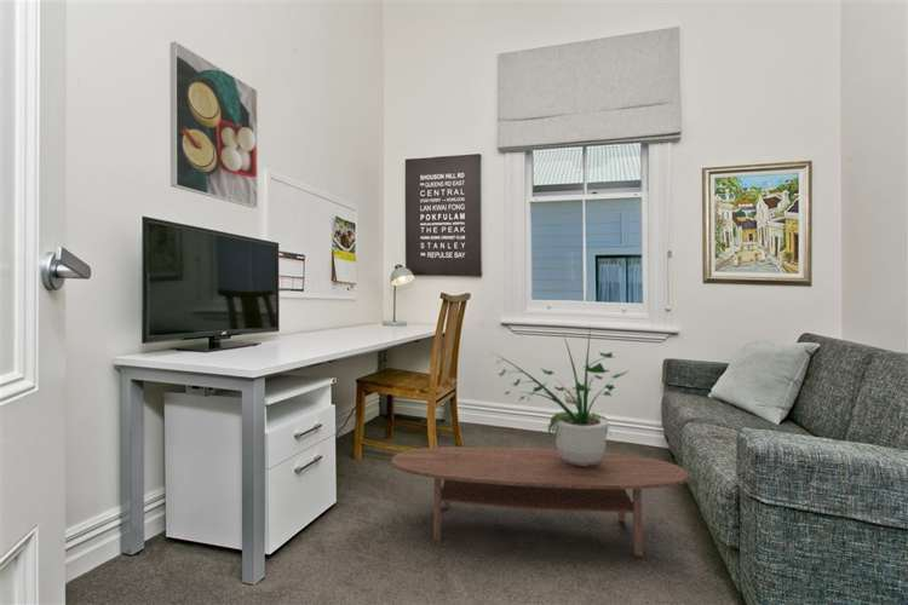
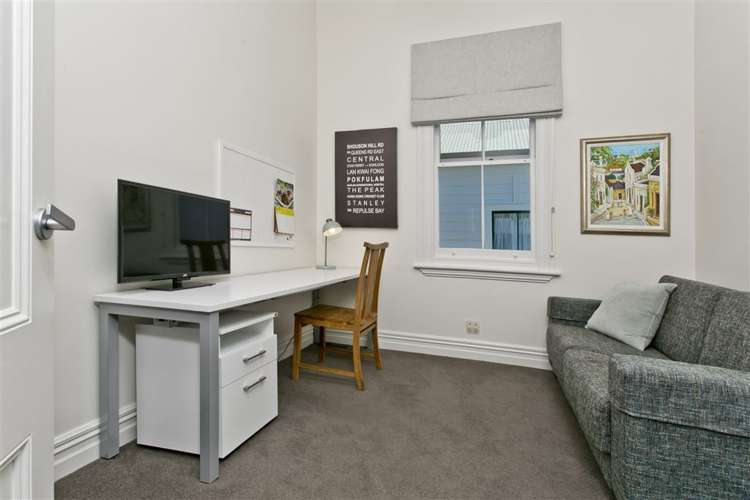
- potted plant (558, 390)
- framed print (218, 133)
- coffee table (533, 496)
